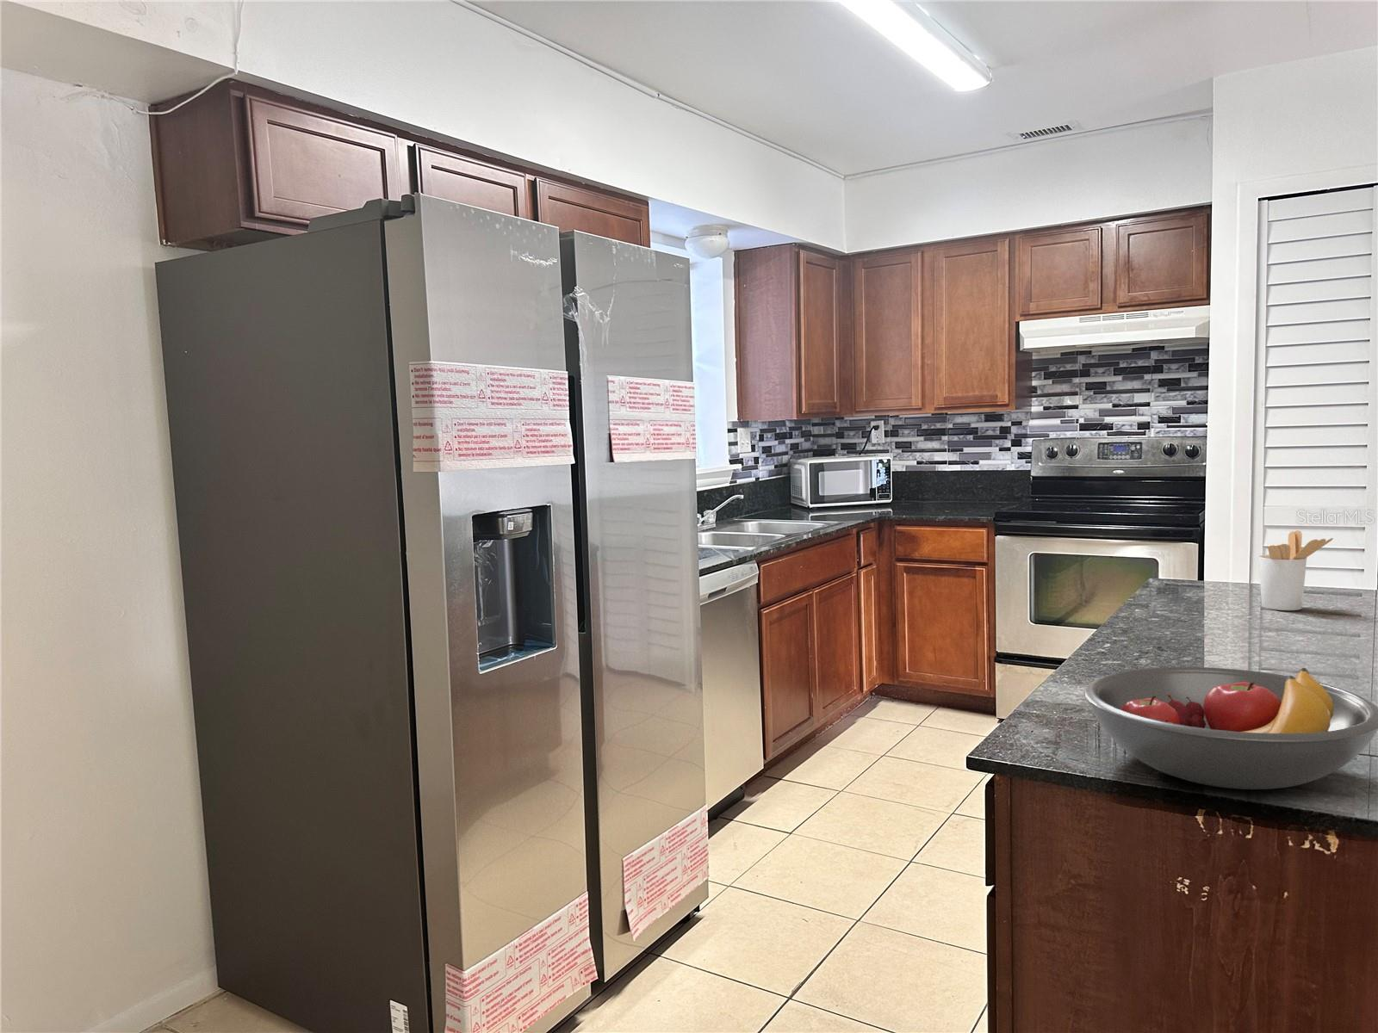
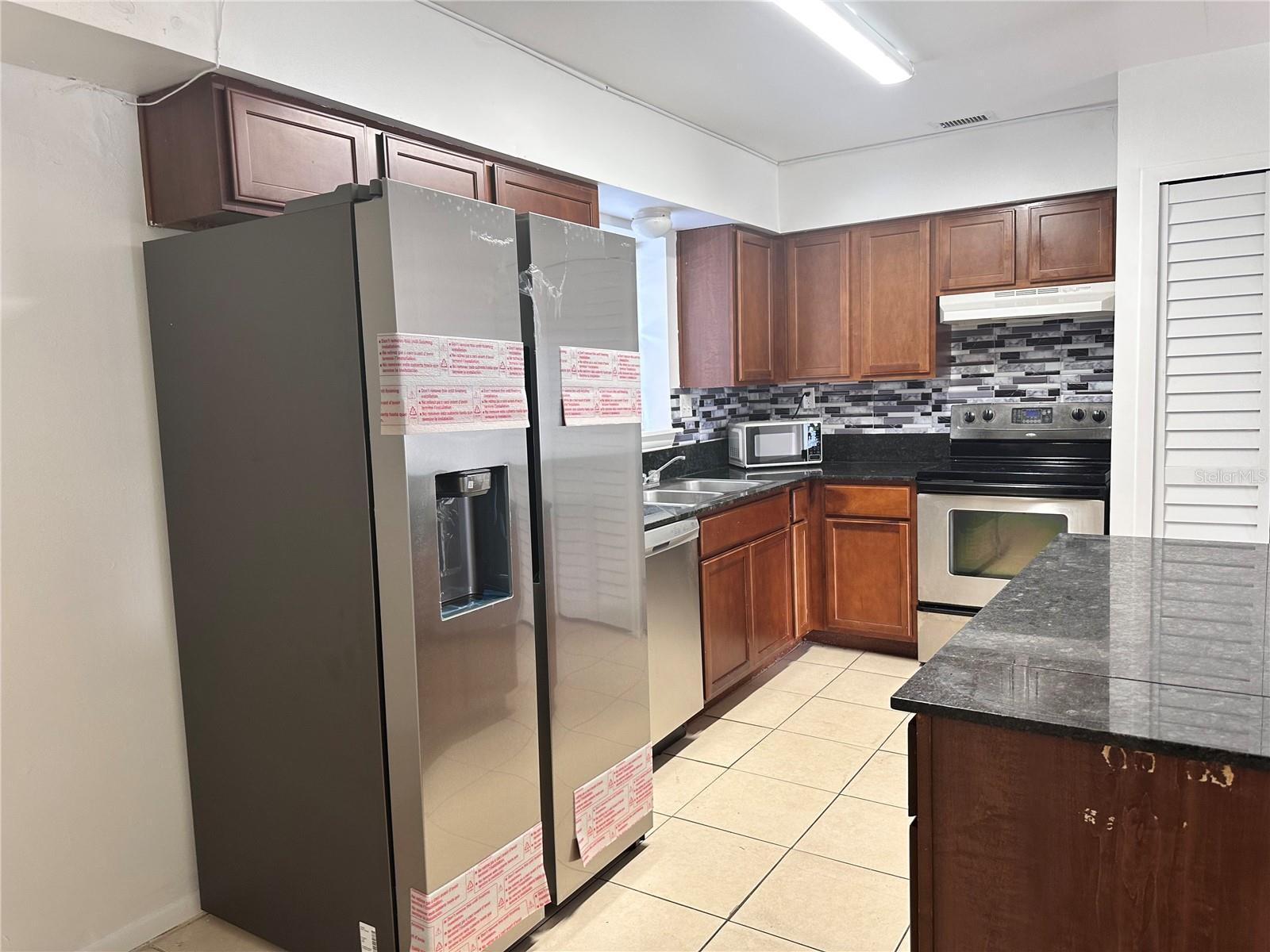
- utensil holder (1293, 571)
- fruit bowl (1225, 724)
